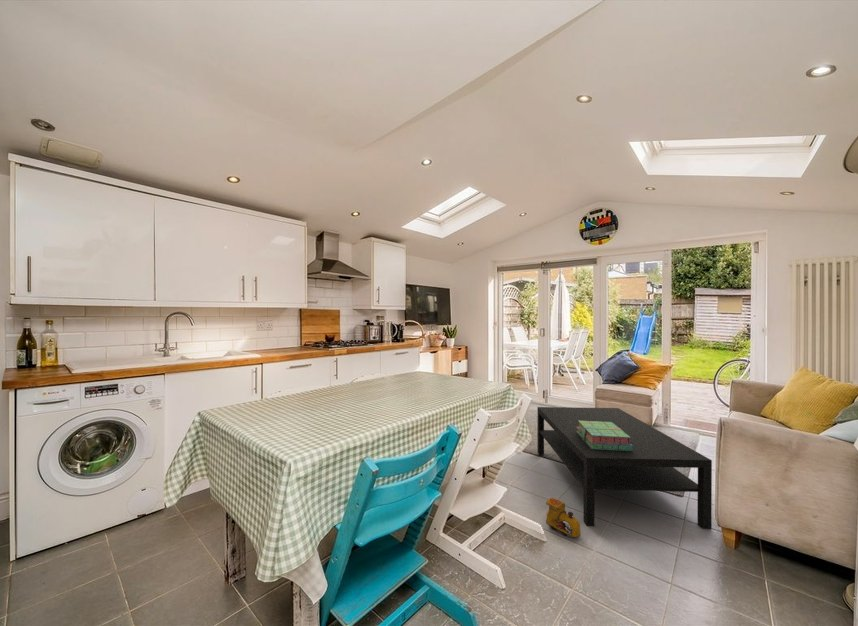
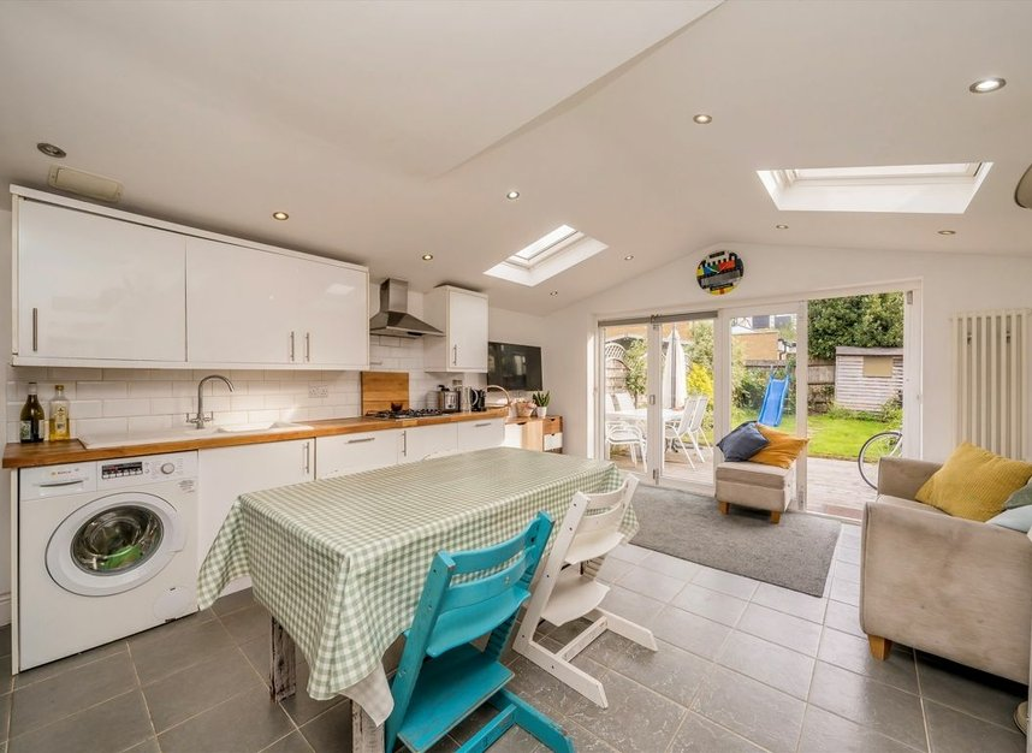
- coffee table (605, 455)
- stack of books (602, 434)
- toy train (564, 517)
